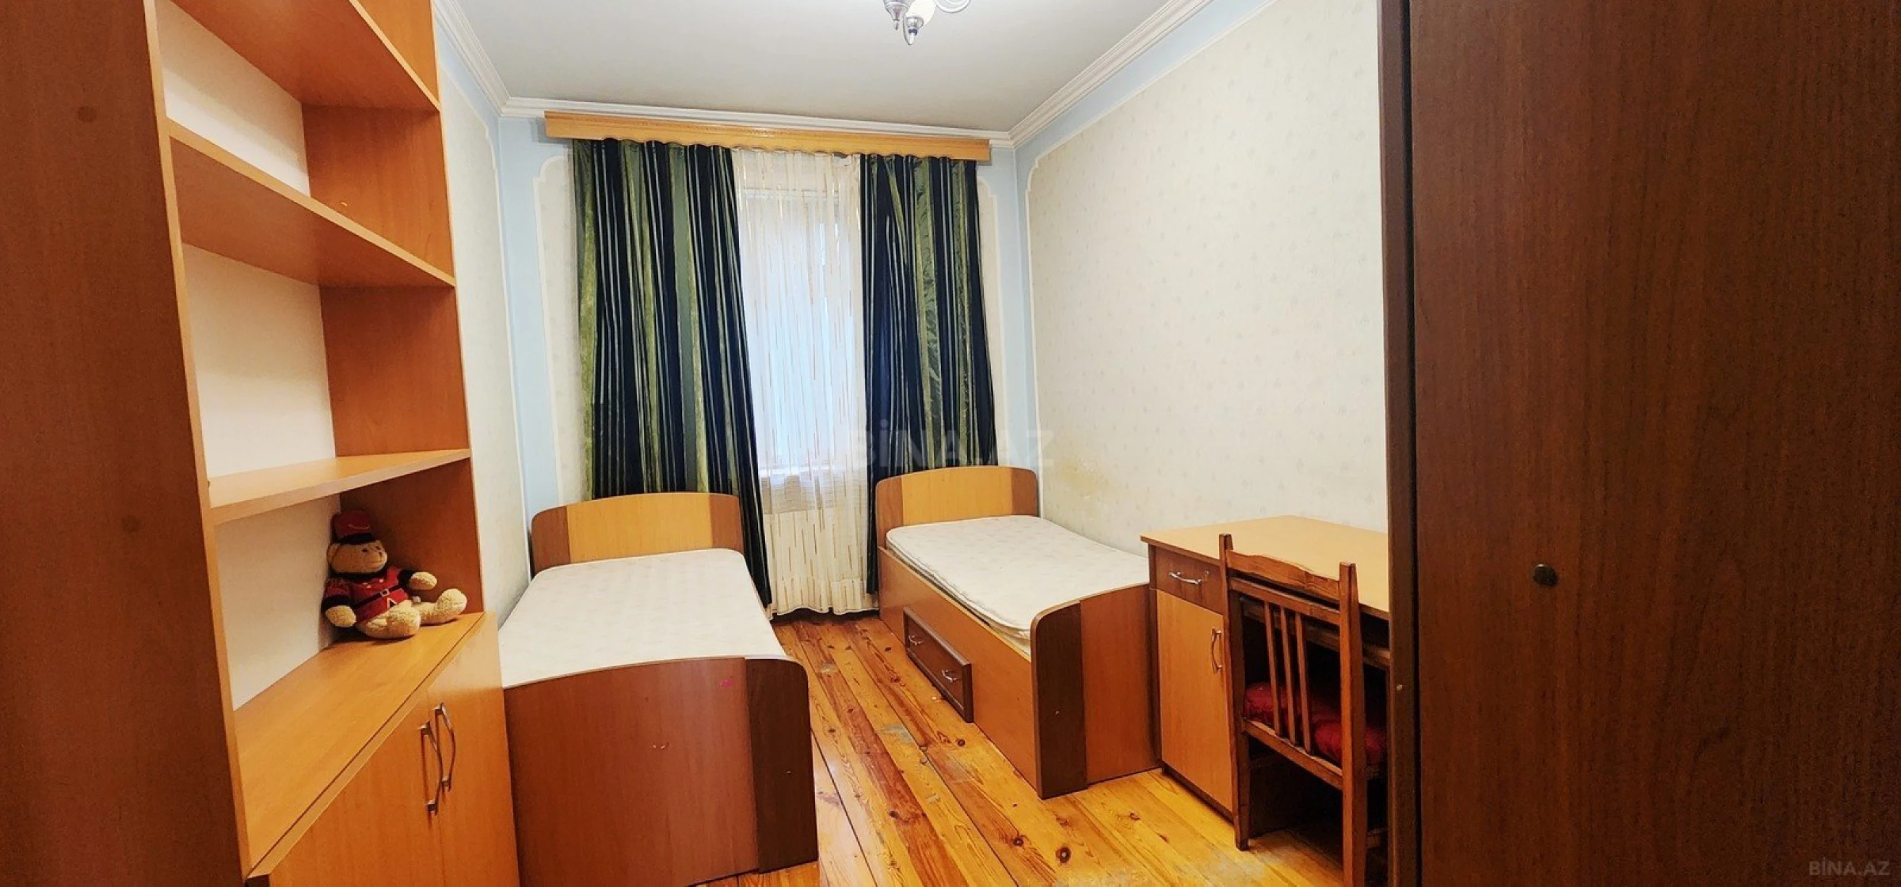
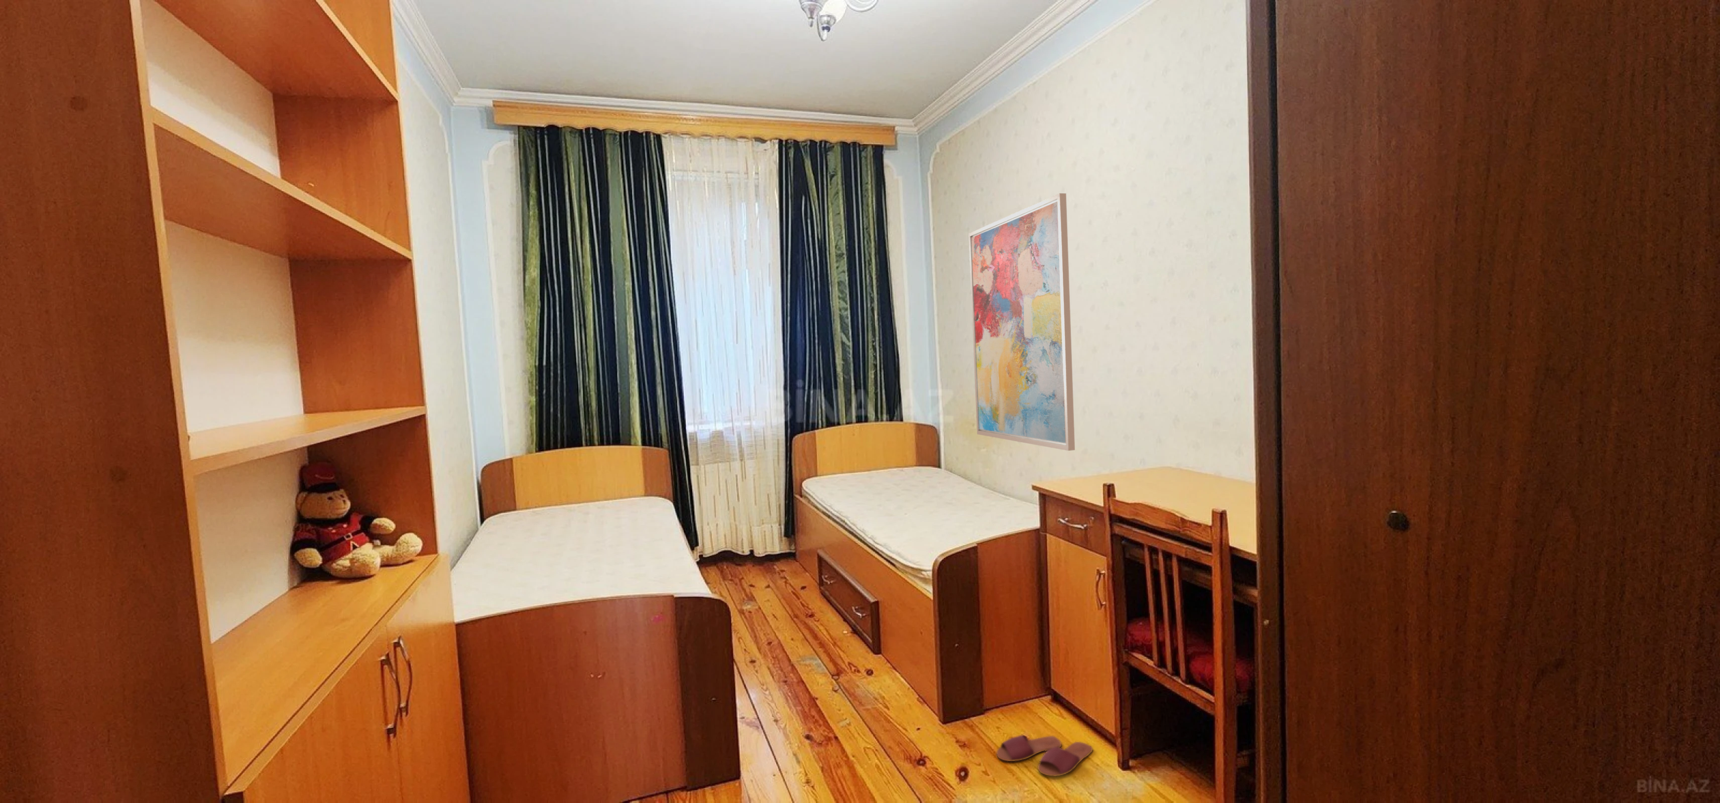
+ slippers (1048, 749)
+ wall art (1016, 329)
